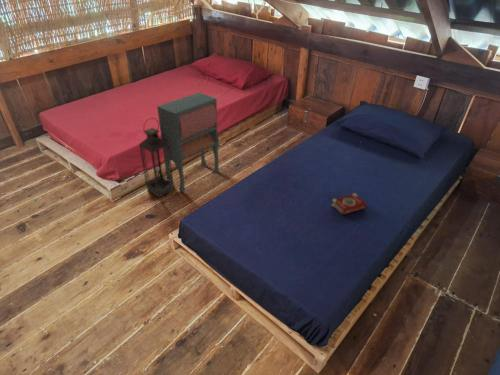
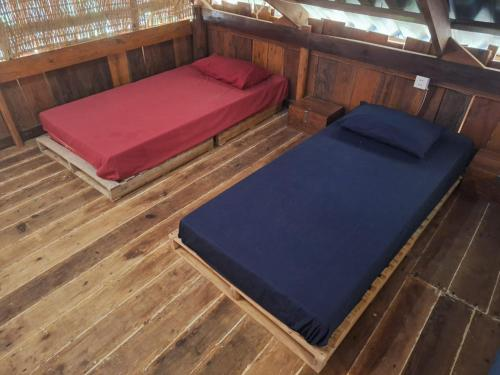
- nightstand (191, 143)
- book (350, 203)
- lantern (155, 156)
